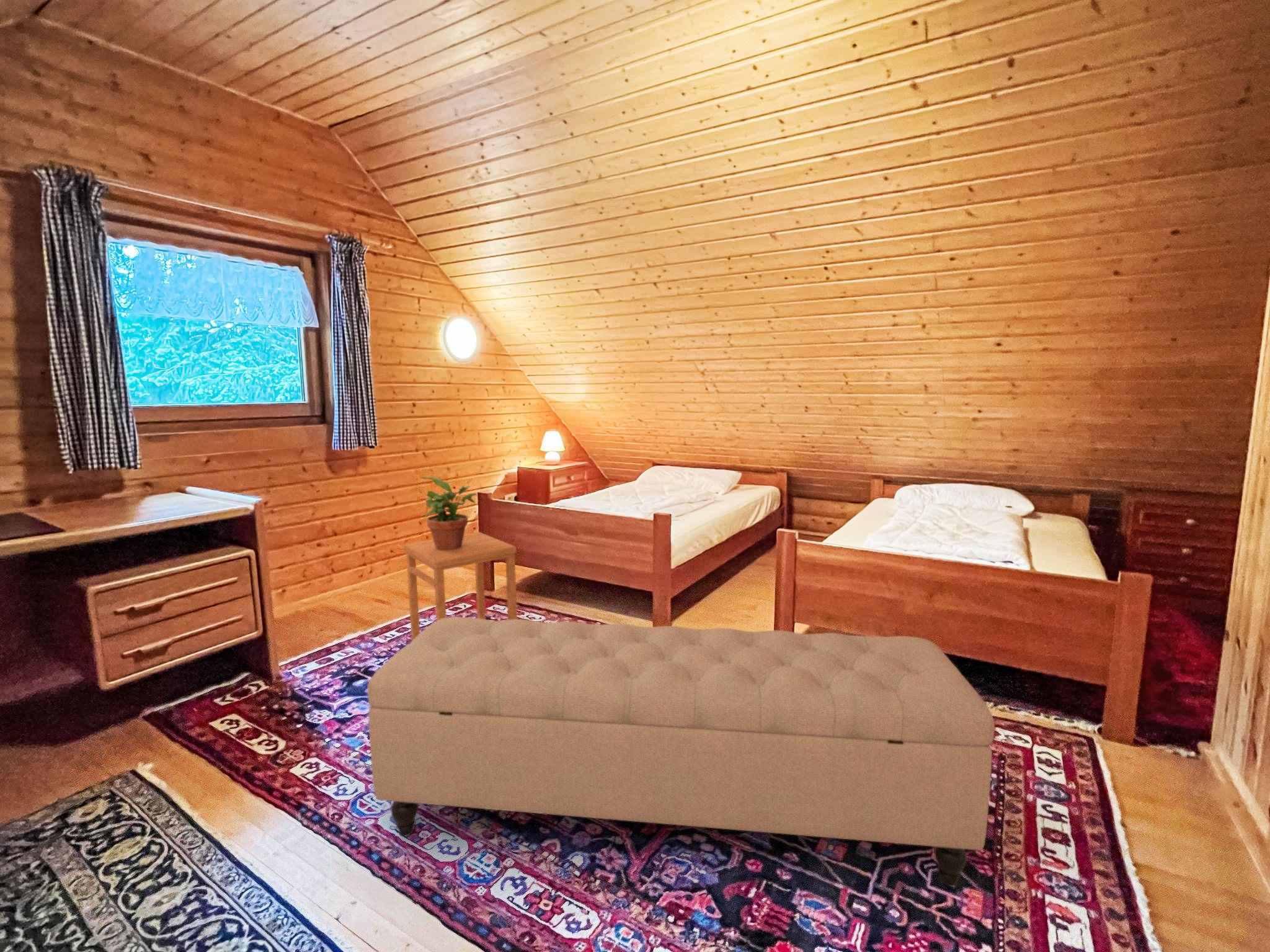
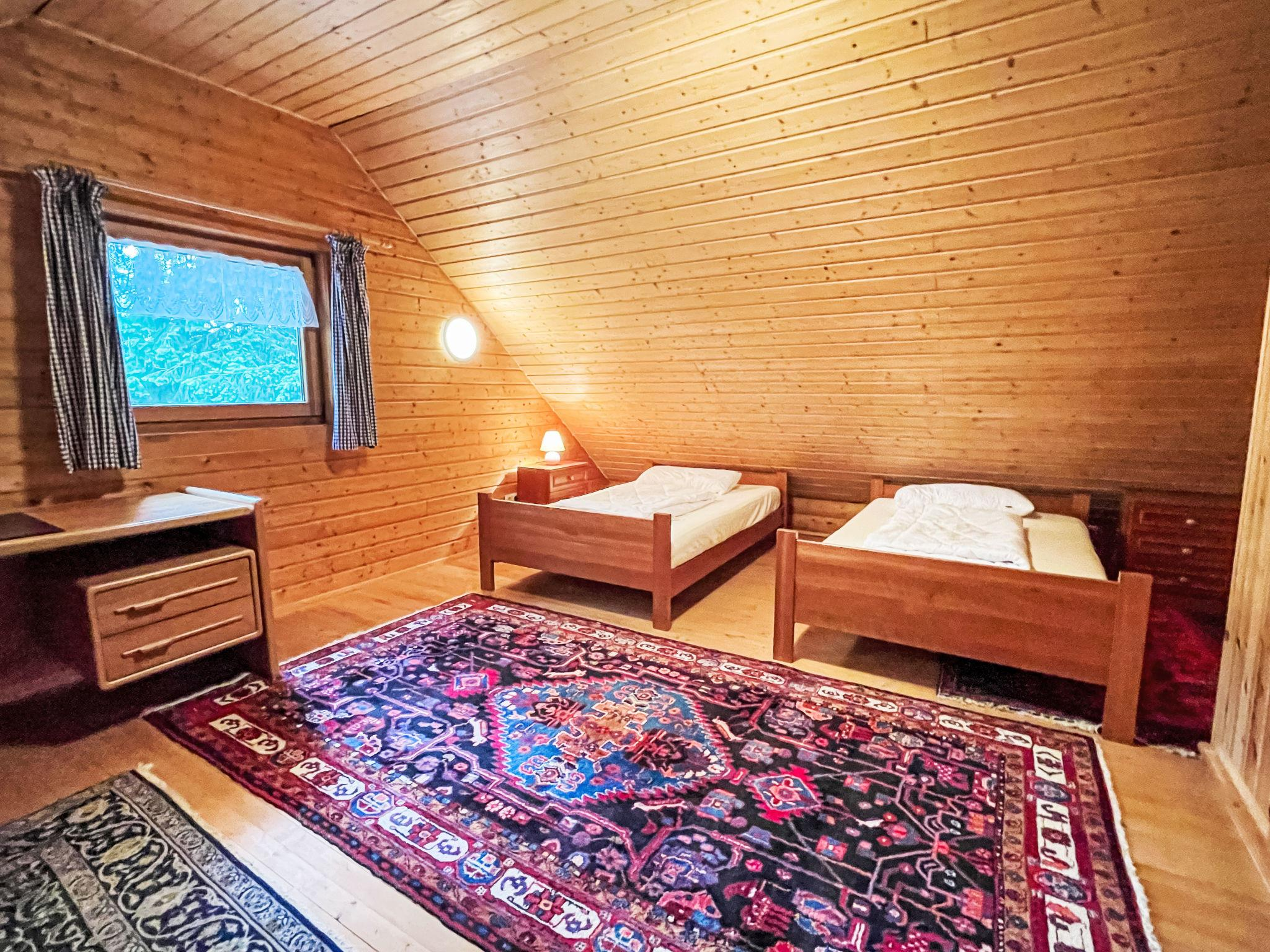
- bench (667, 729)
- potted plant (454, 512)
- side table (476, 599)
